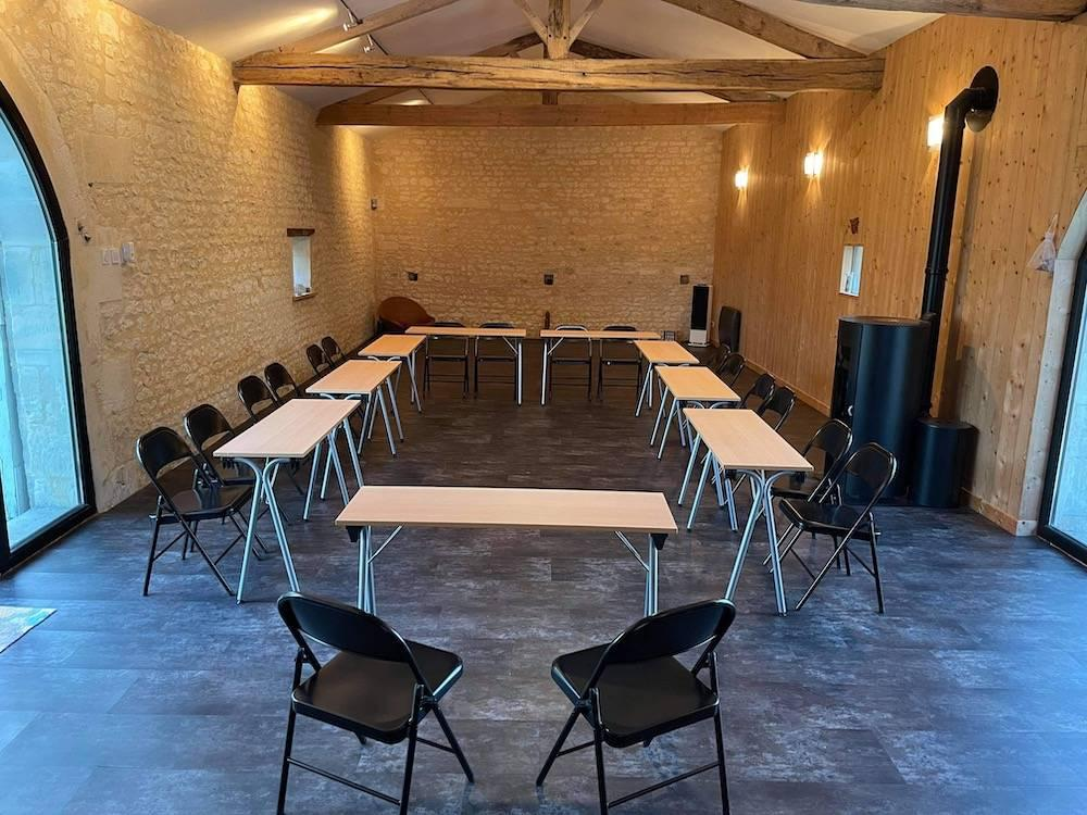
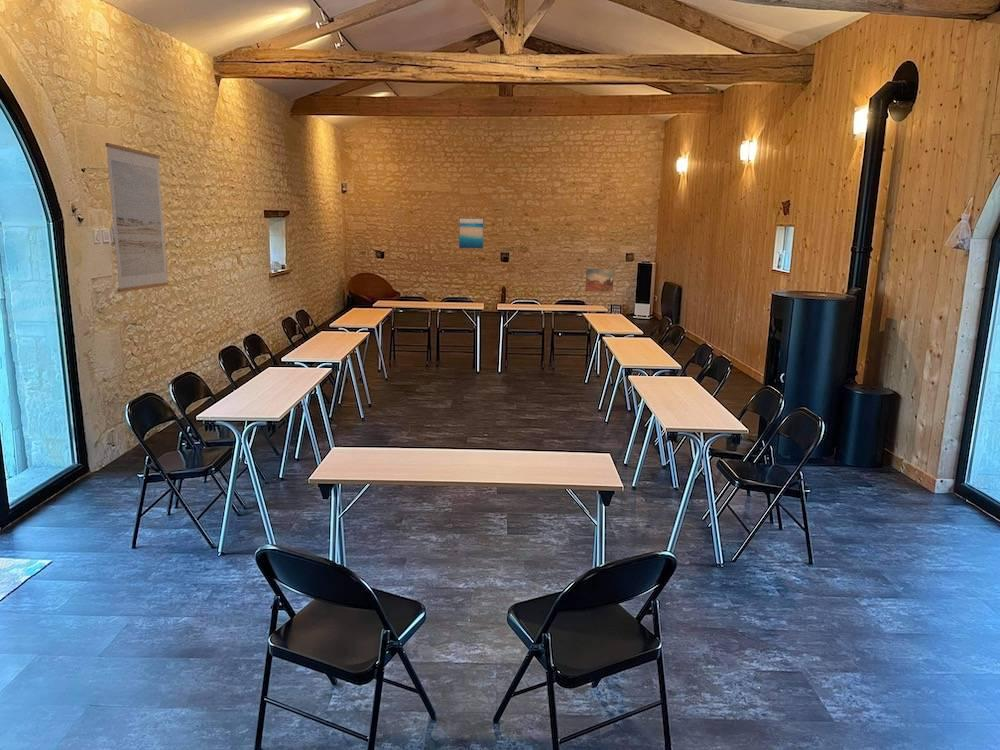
+ wall art (599, 280)
+ wall art (139, 220)
+ wall art (471, 233)
